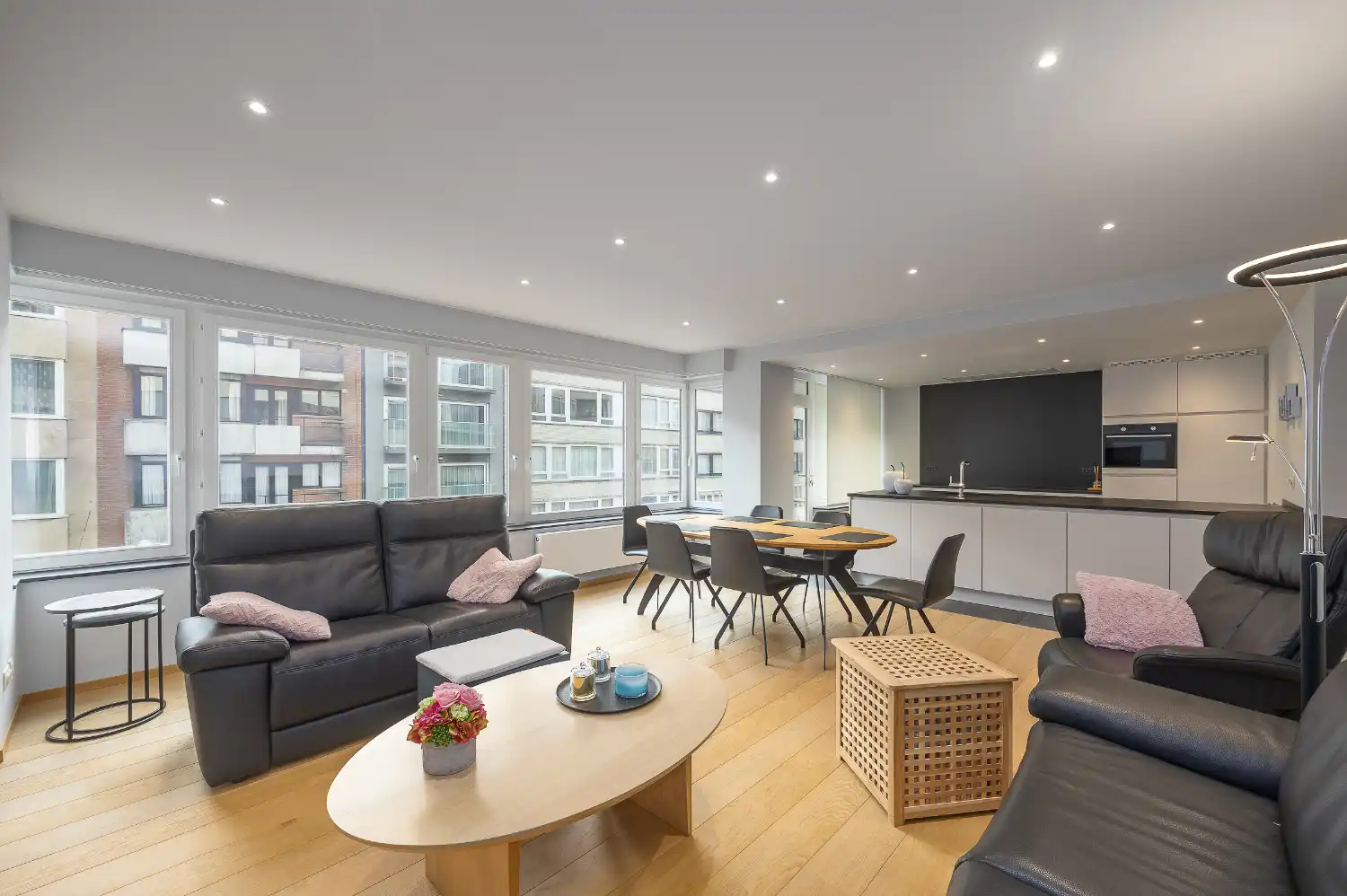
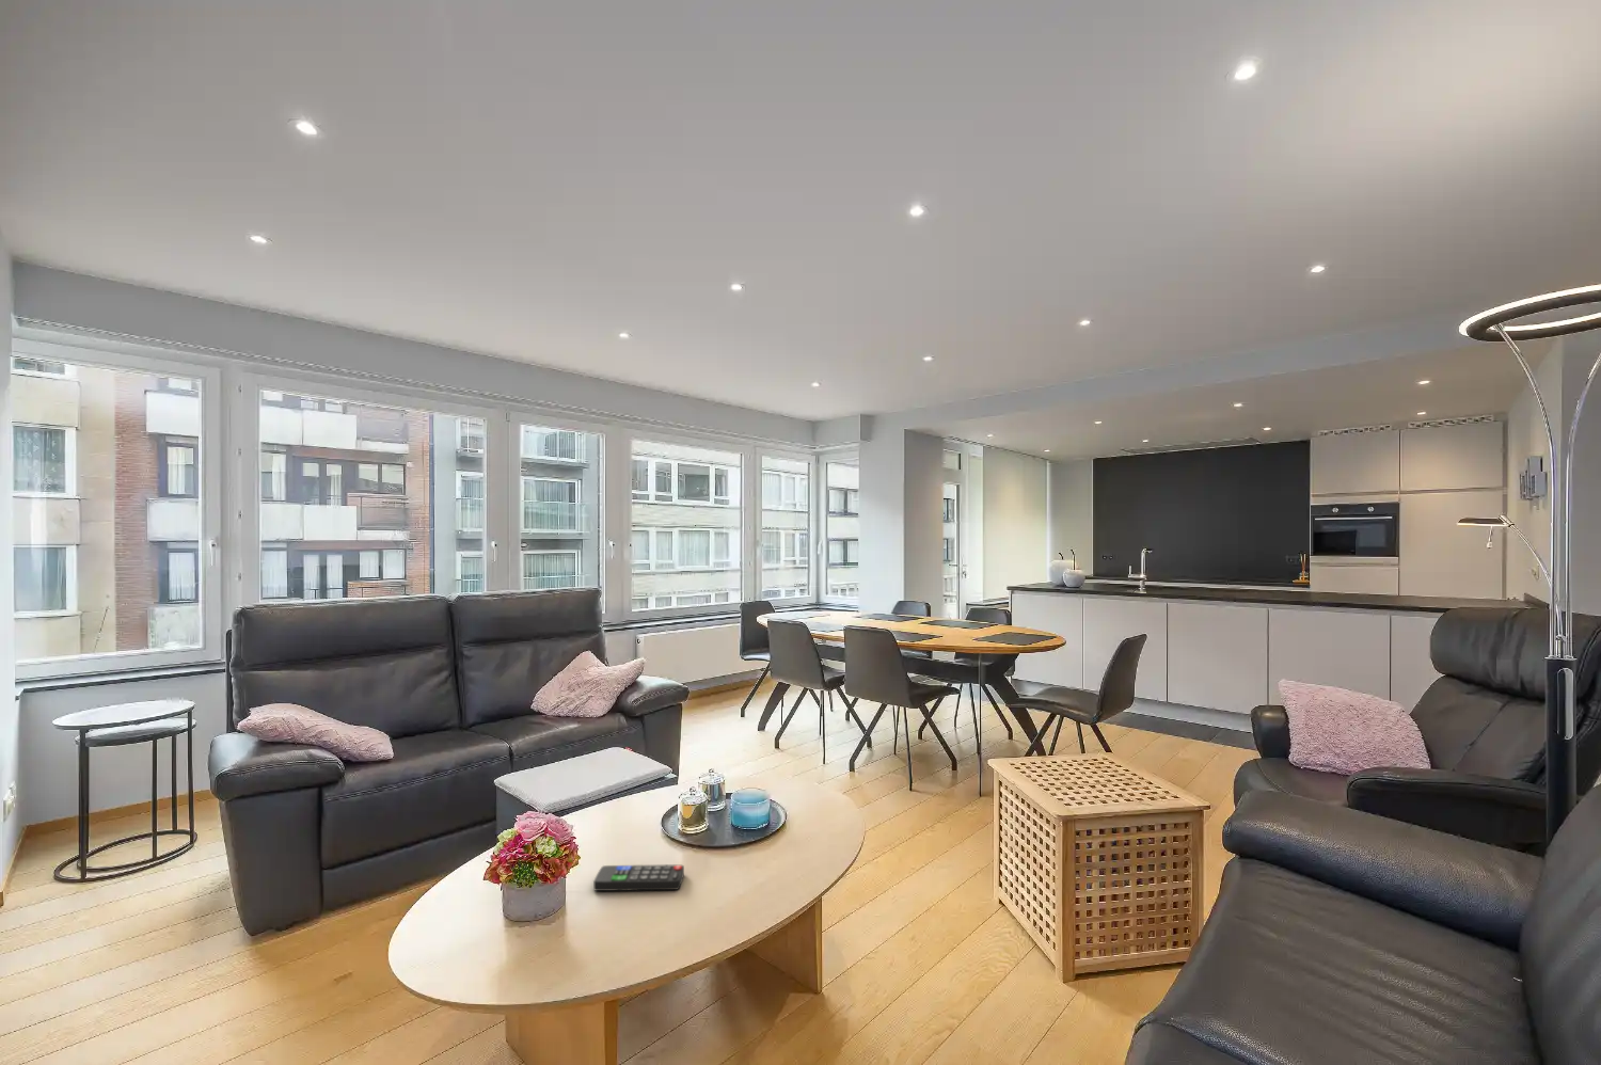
+ remote control (639, 876)
